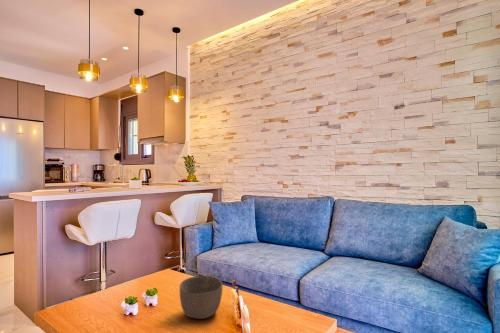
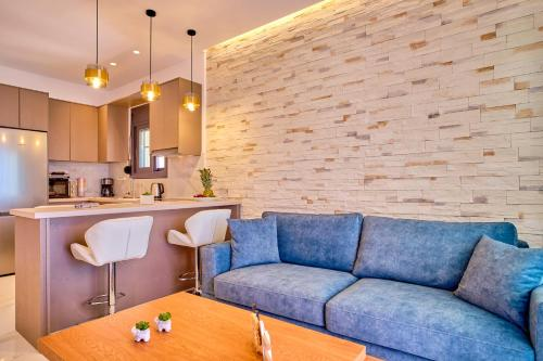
- bowl (201, 298)
